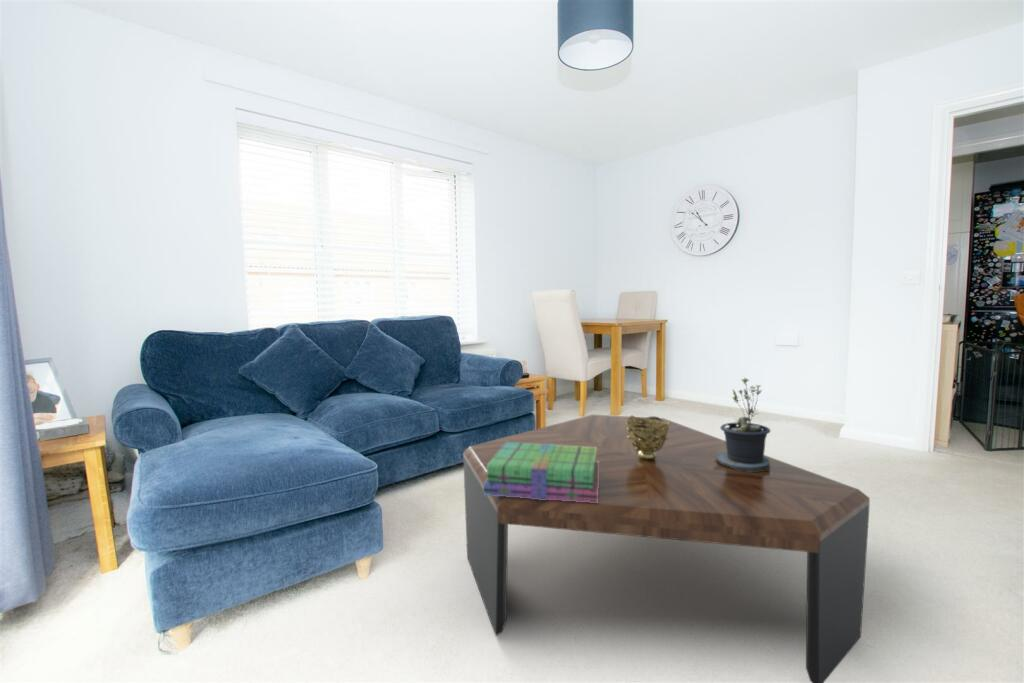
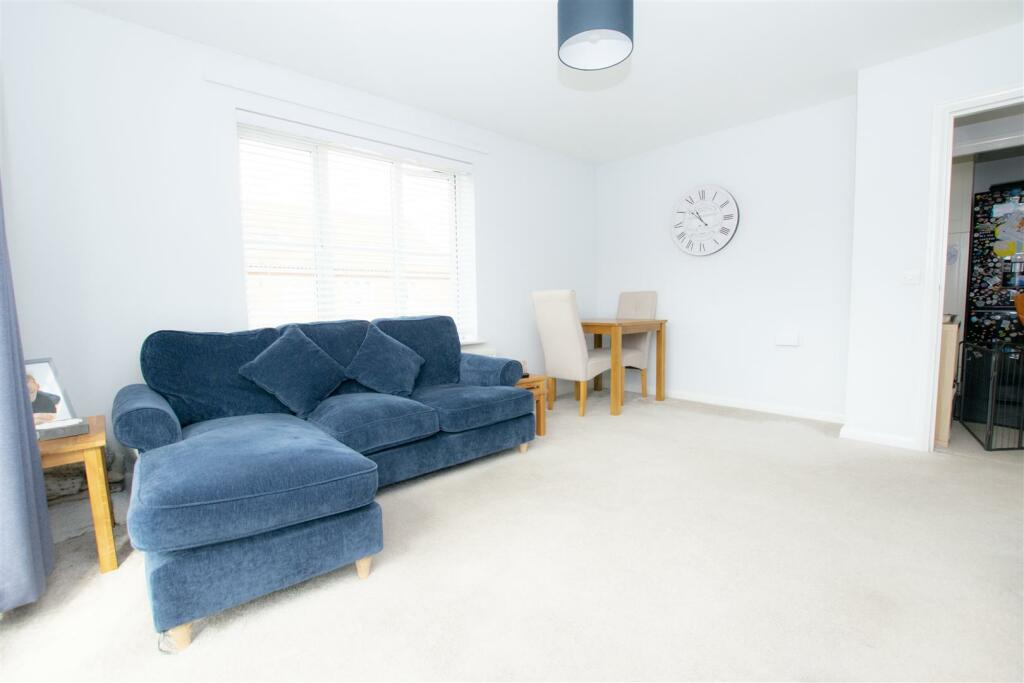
- stack of books (545, 469)
- coffee table (632, 502)
- decorative bowl (647, 438)
- potted plant (742, 419)
